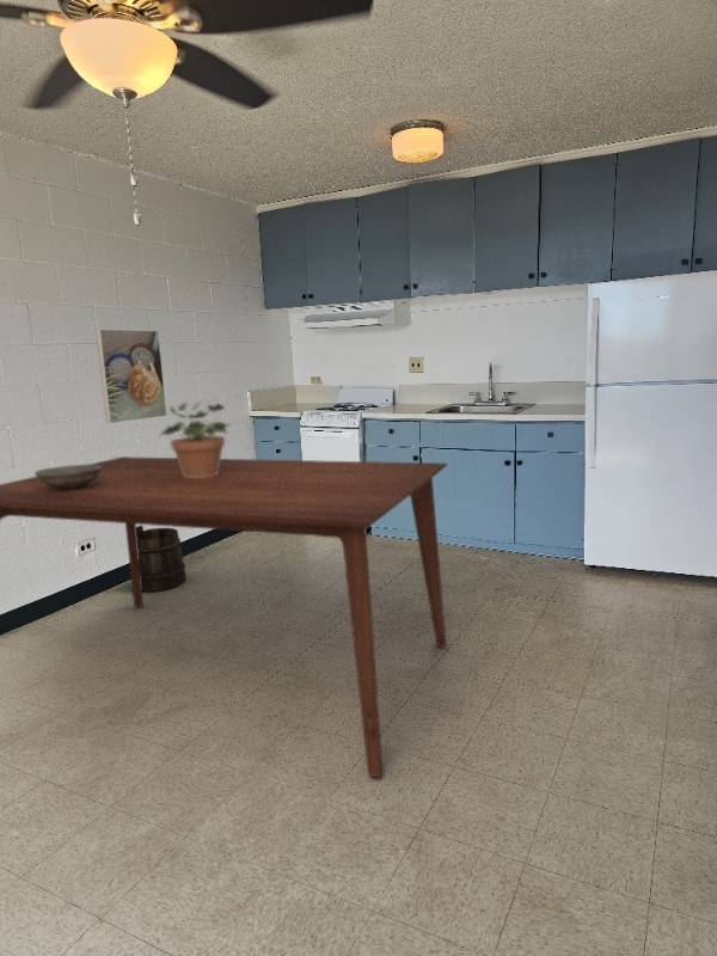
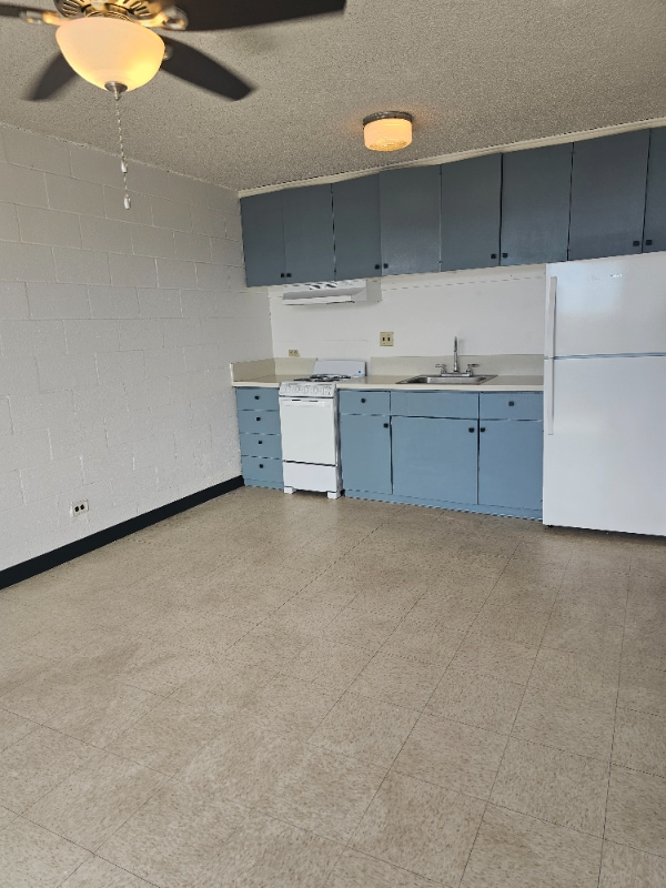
- bucket (157, 554)
- bowl (69, 477)
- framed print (133, 375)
- potted plant (195, 439)
- dining table (227, 529)
